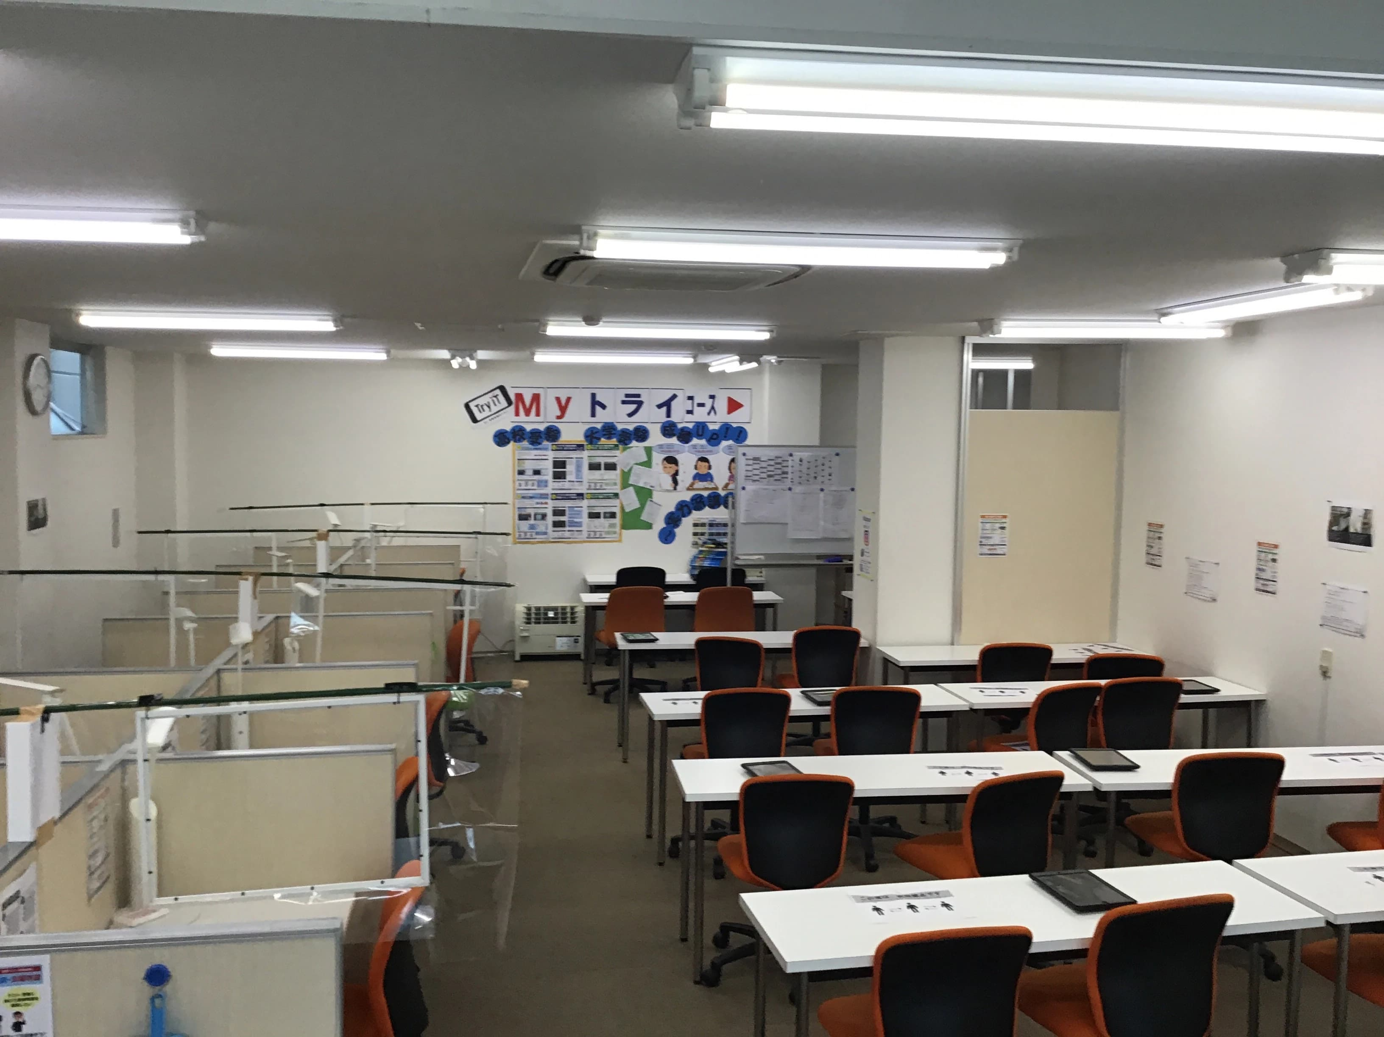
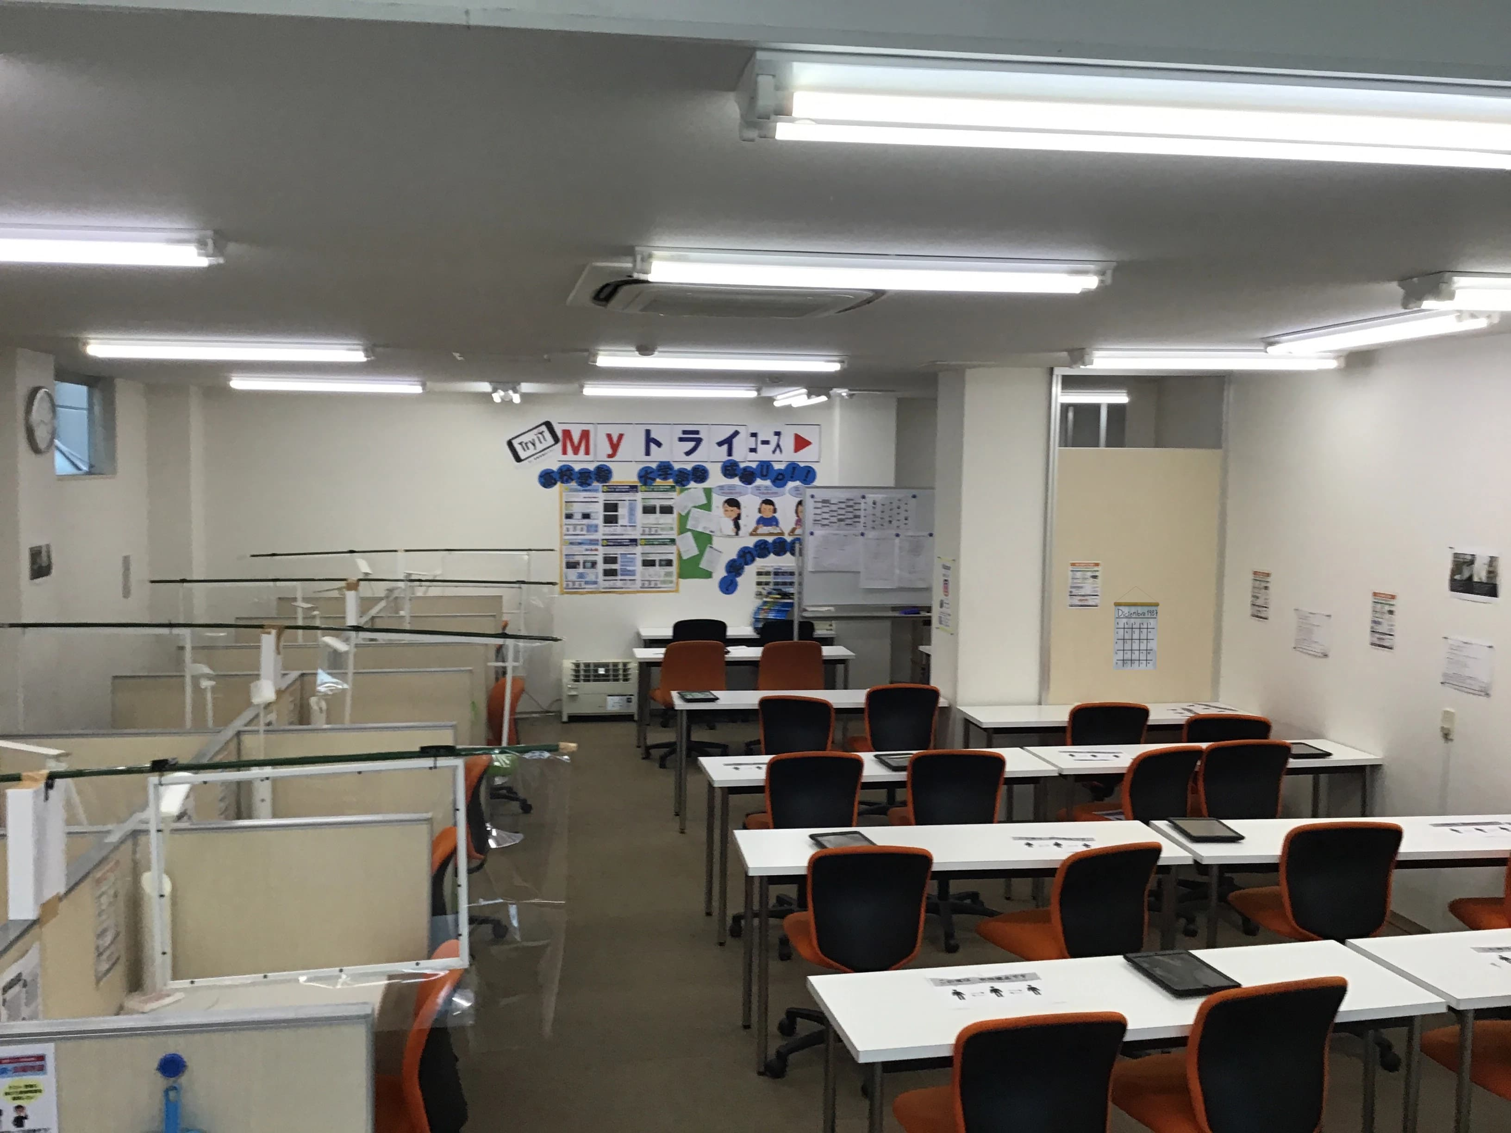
+ calendar (1135, 627)
